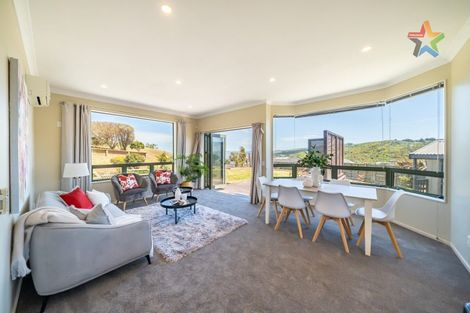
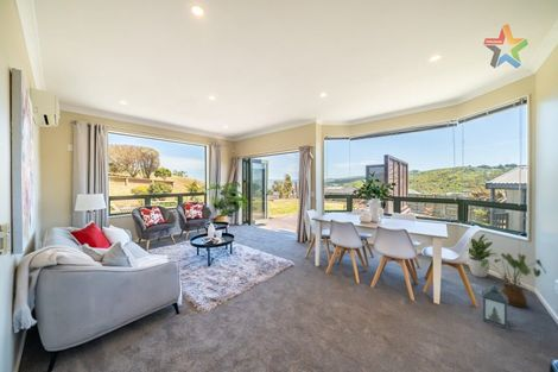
+ lantern (494, 303)
+ potted plant (477, 253)
+ house plant (509, 278)
